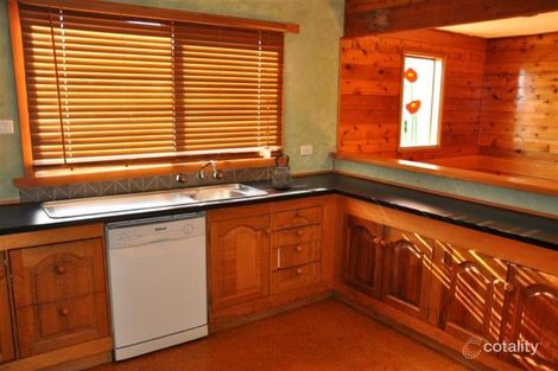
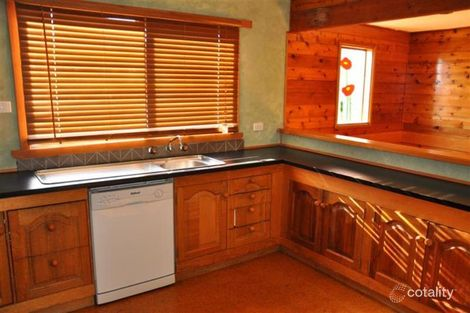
- kettle (279, 172)
